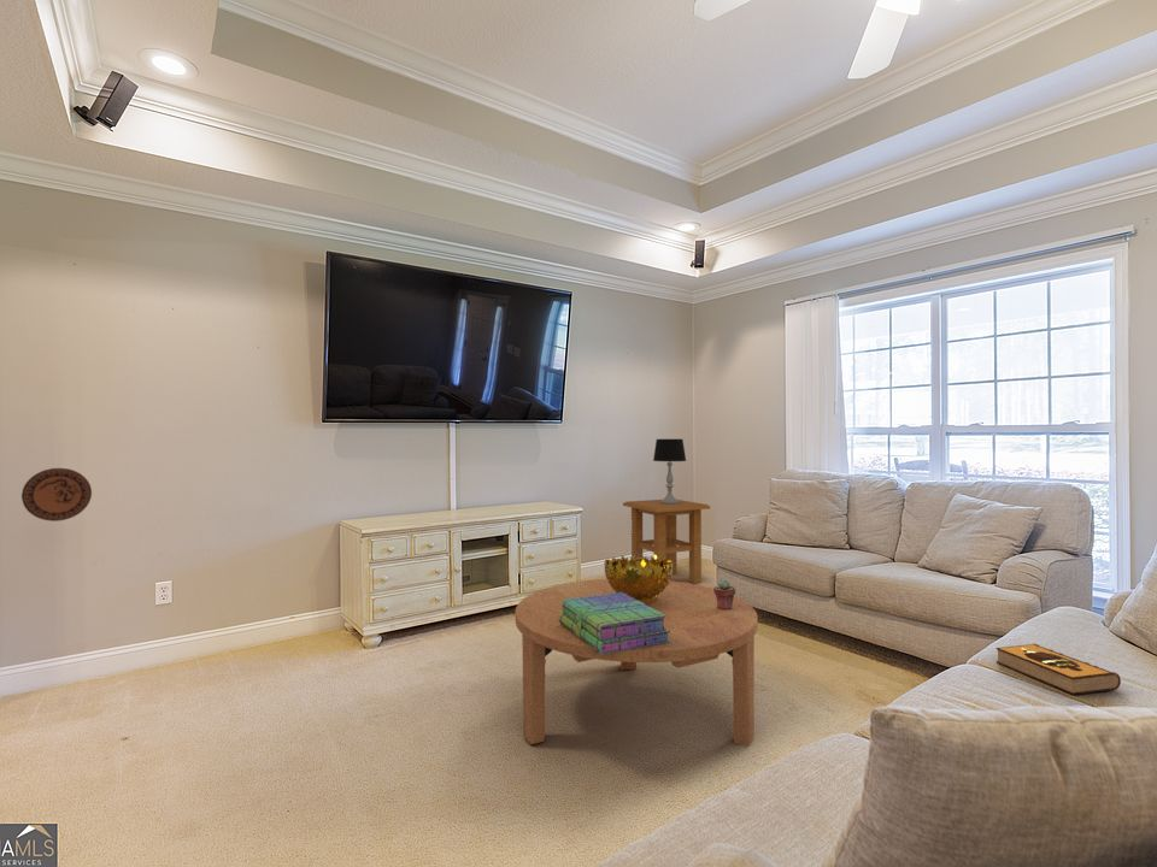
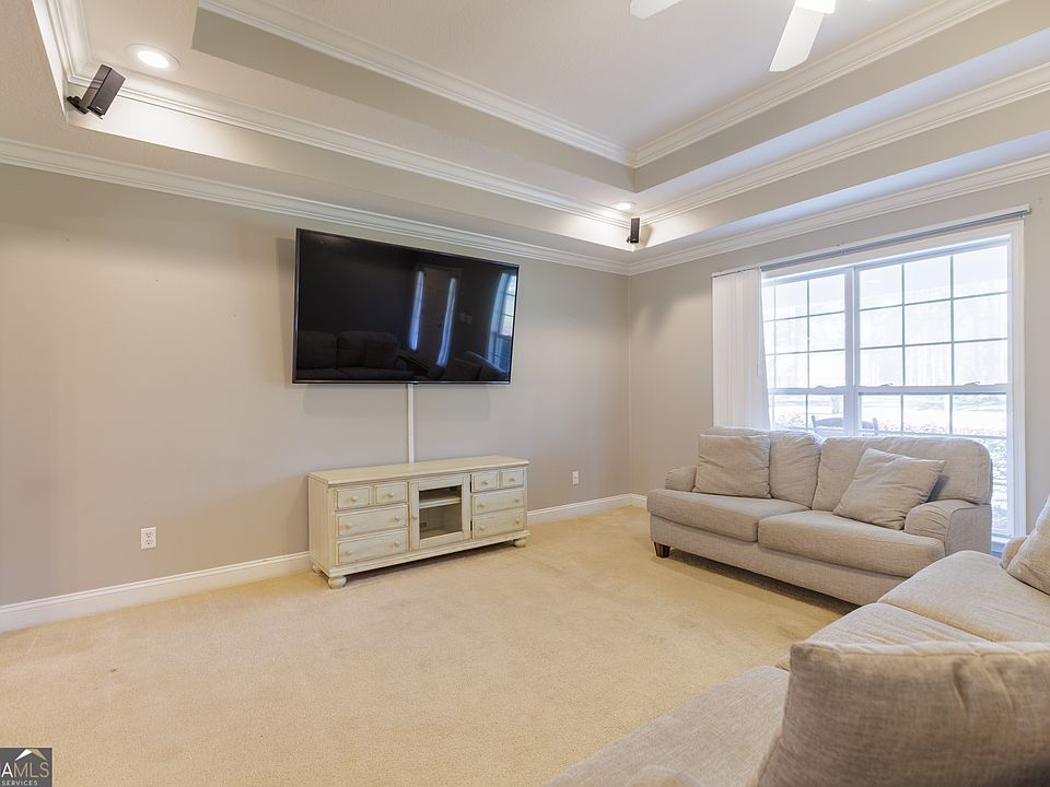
- stack of books (611, 619)
- table lamp (669, 471)
- decorative bowl (638, 578)
- potted succulent (724, 592)
- decorative plate (57, 494)
- hardback book (1055, 666)
- coffee table (634, 659)
- side table (665, 541)
